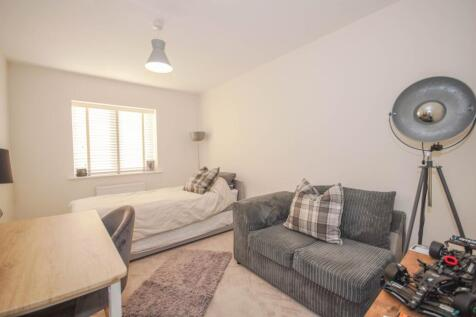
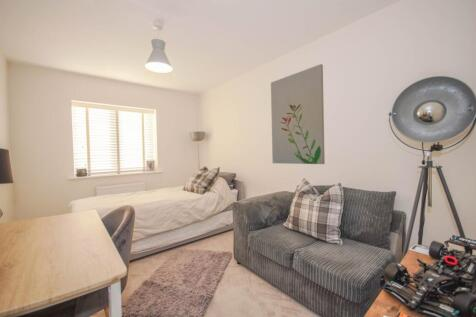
+ wall art (295, 119)
